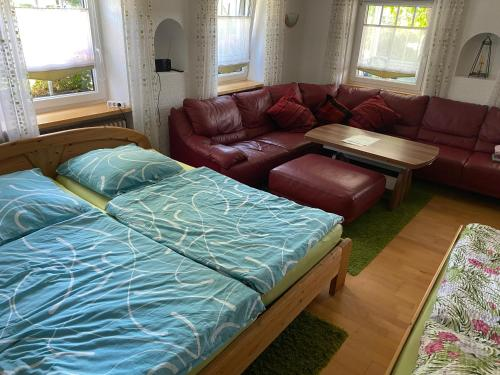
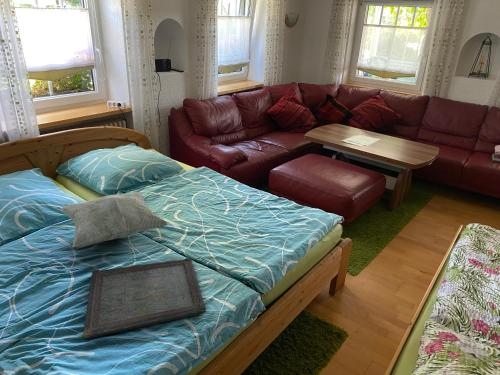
+ decorative pillow (112, 216)
+ serving tray (145, 291)
